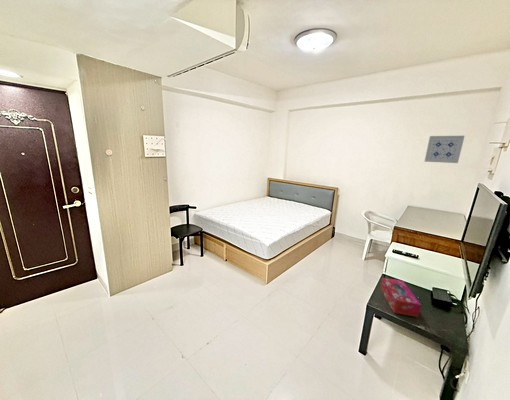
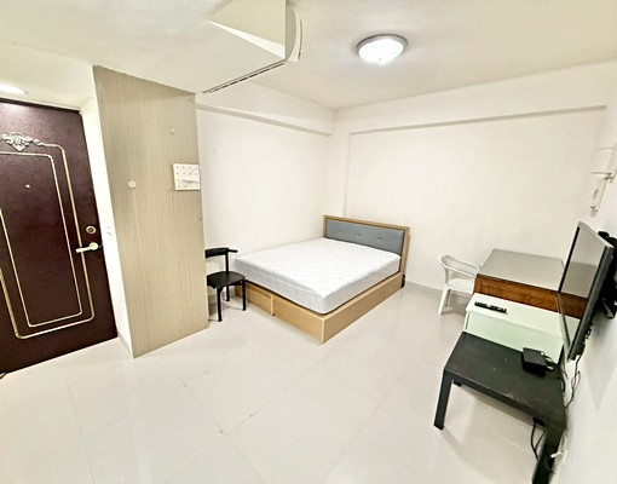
- tissue box (398, 295)
- wall art (443, 149)
